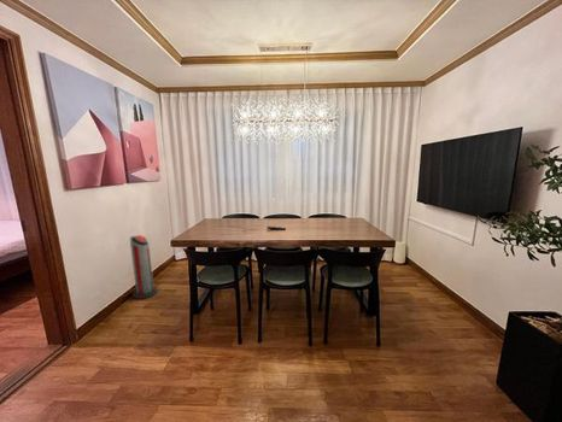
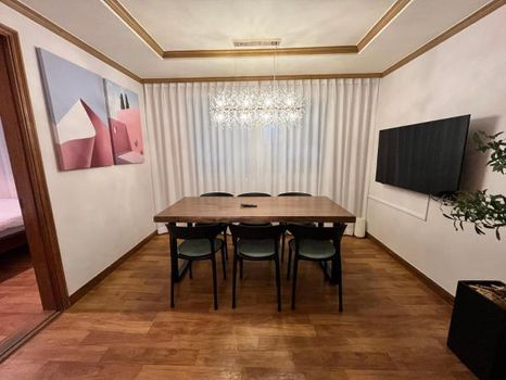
- air purifier (142, 264)
